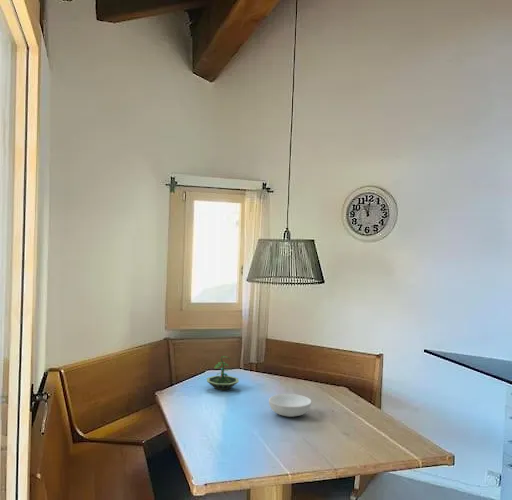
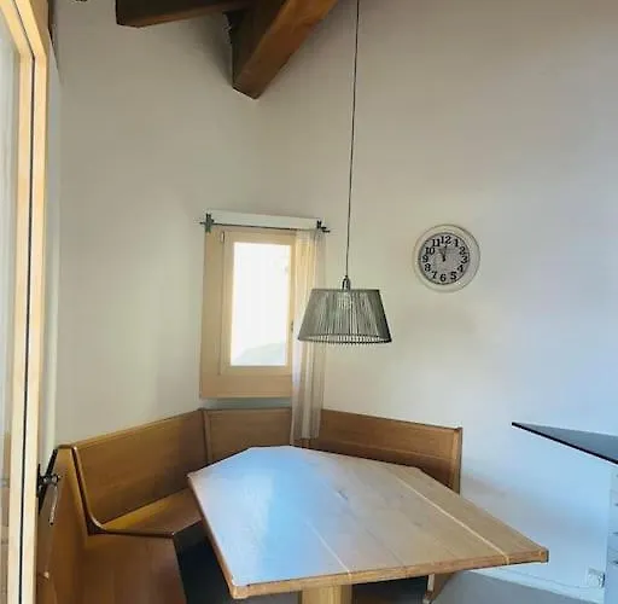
- serving bowl (289, 406)
- terrarium (223, 362)
